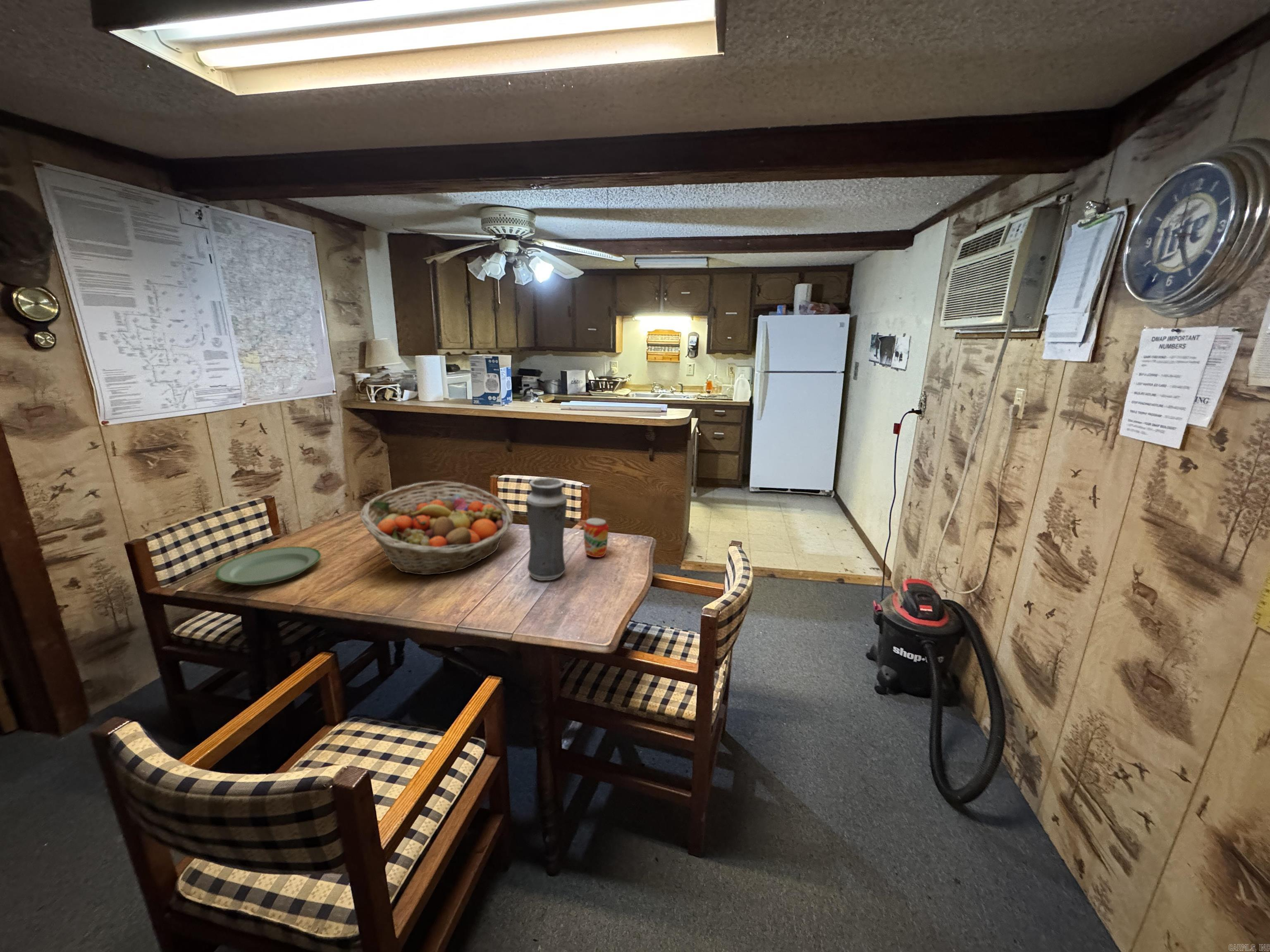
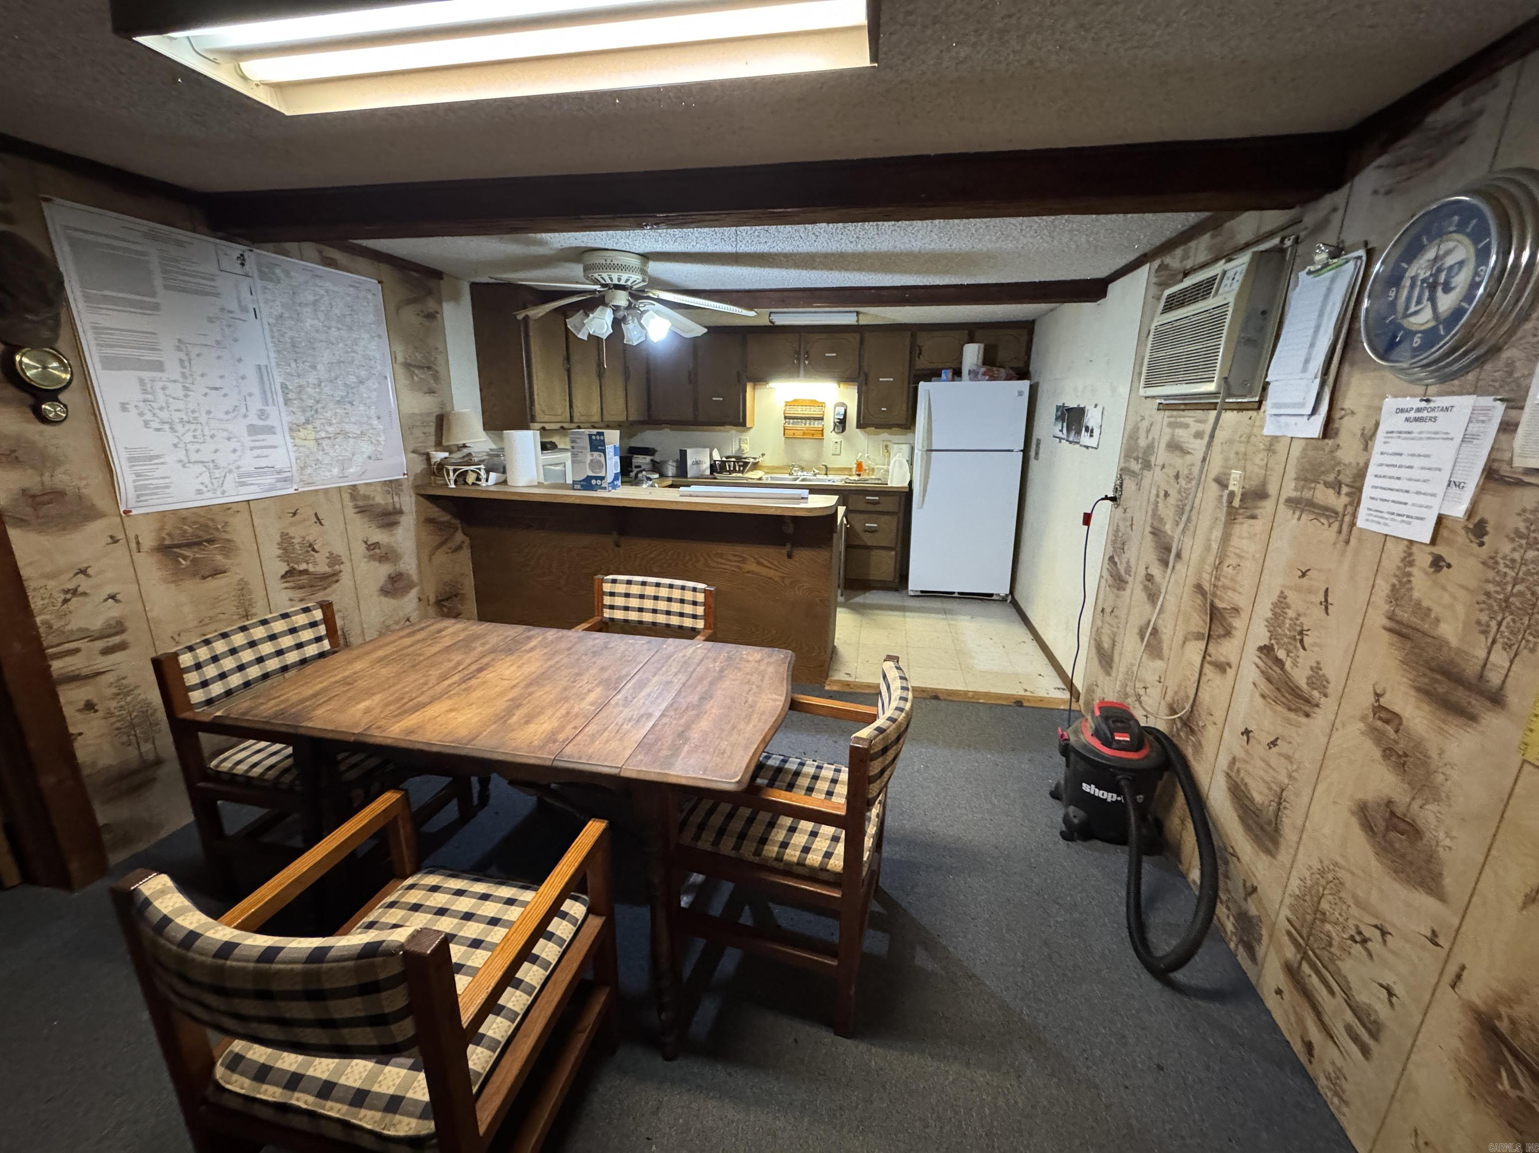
- beverage can (596, 538)
- vase (547, 528)
- fruit basket (443, 524)
- plate (271, 567)
